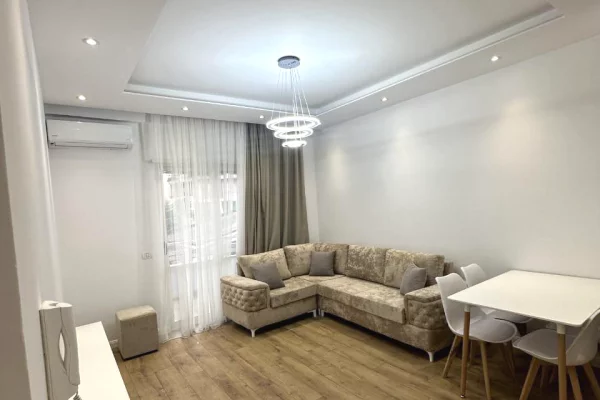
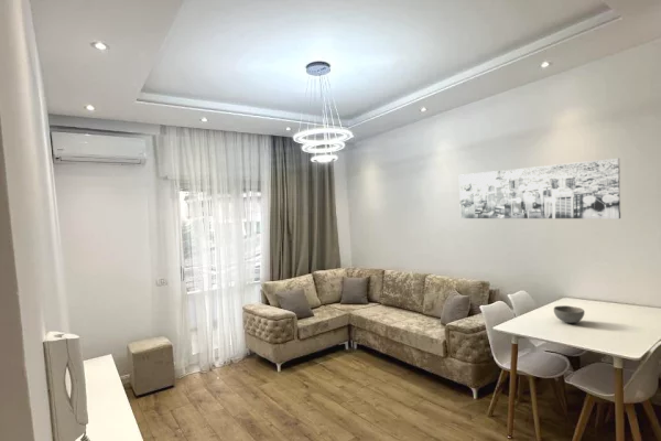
+ bowl (568, 315)
+ wall art (527, 193)
